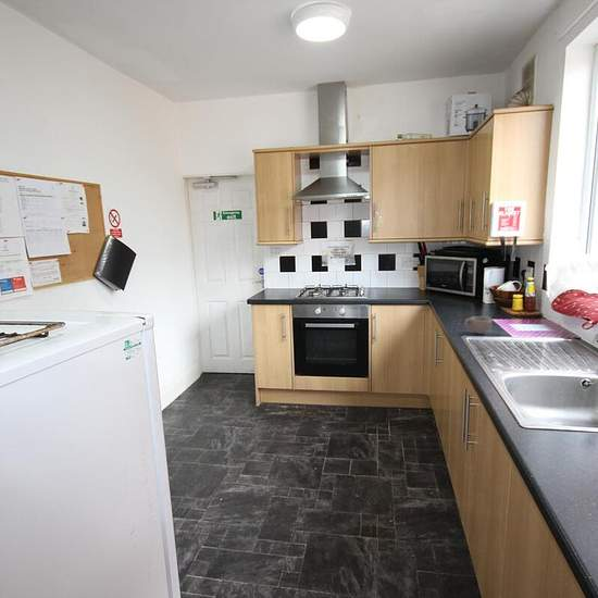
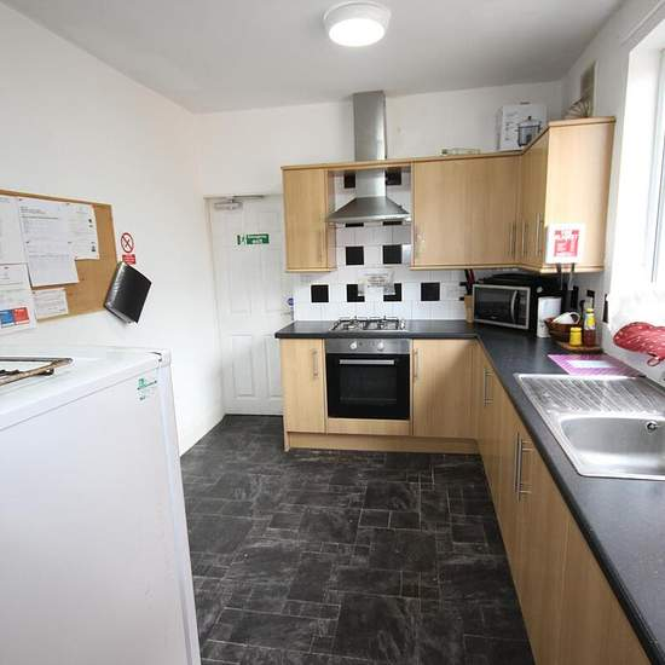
- cup (477, 325)
